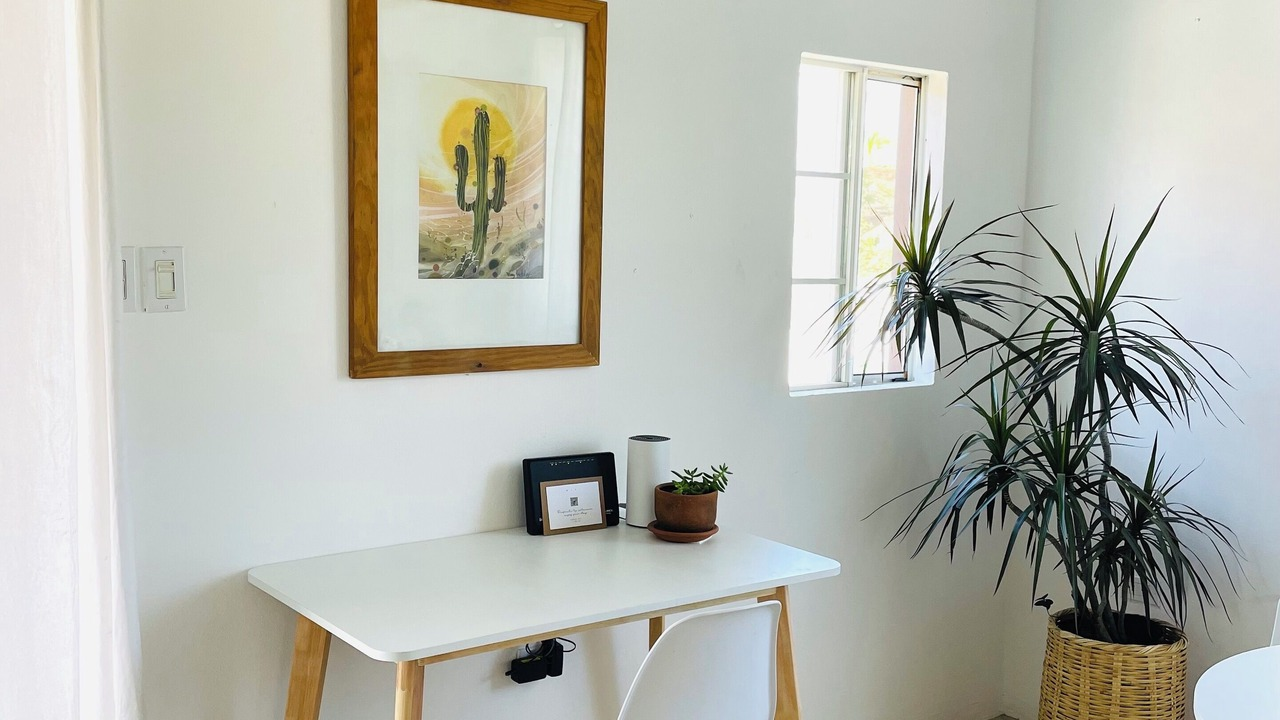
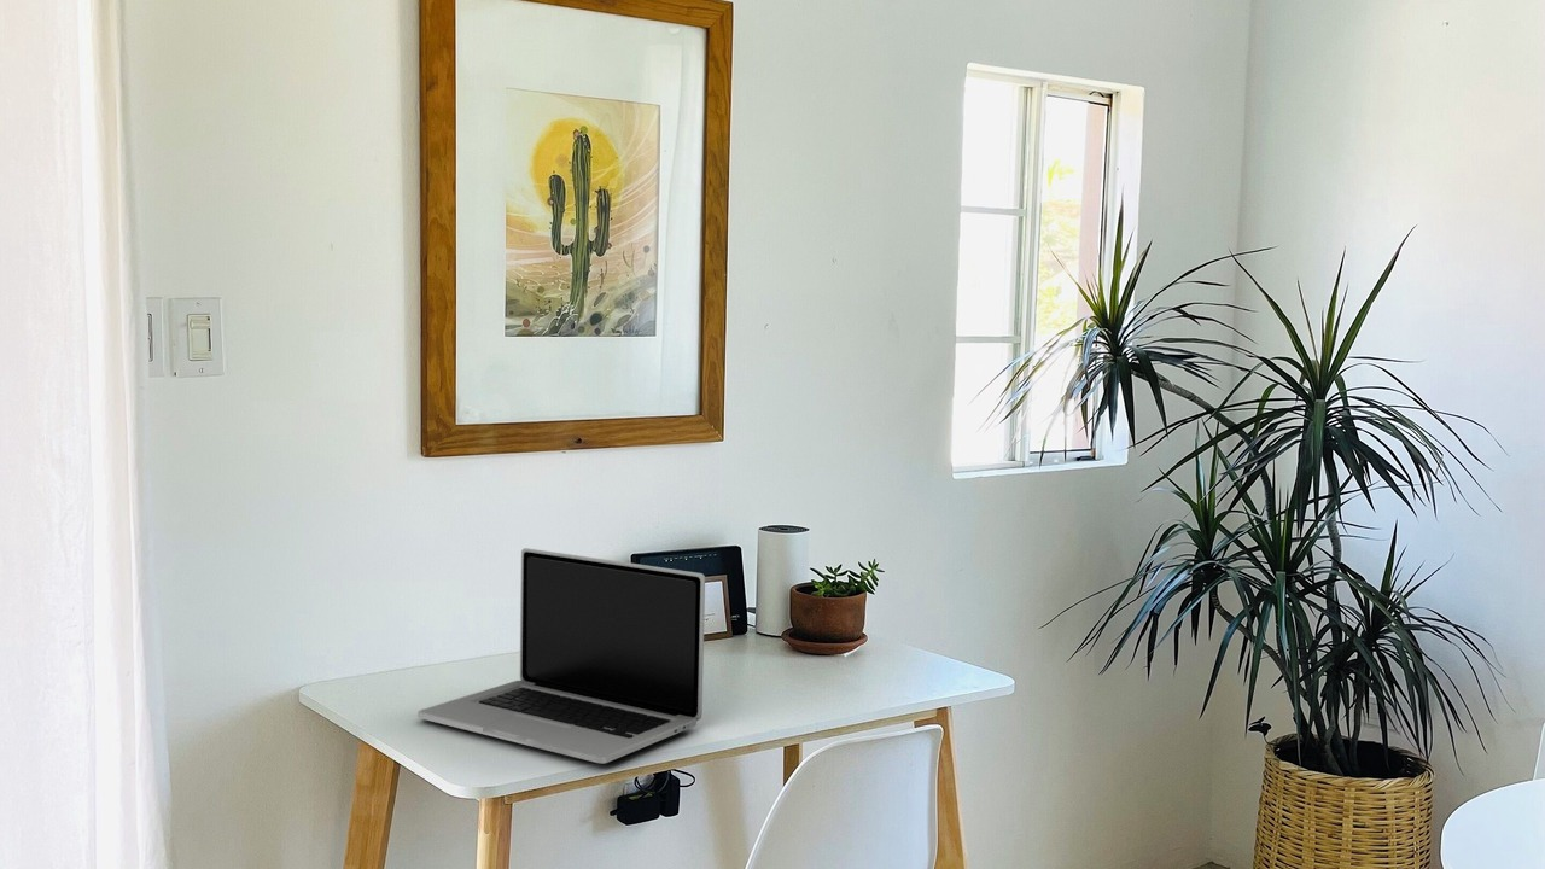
+ laptop (560, 647)
